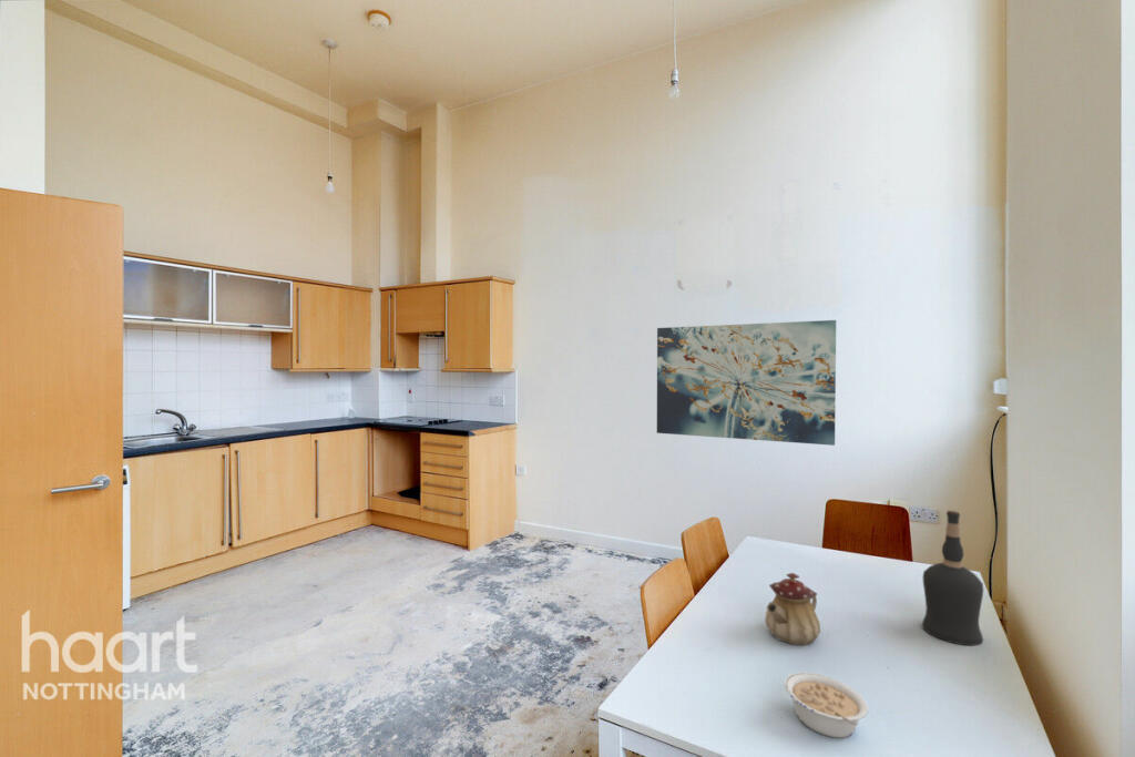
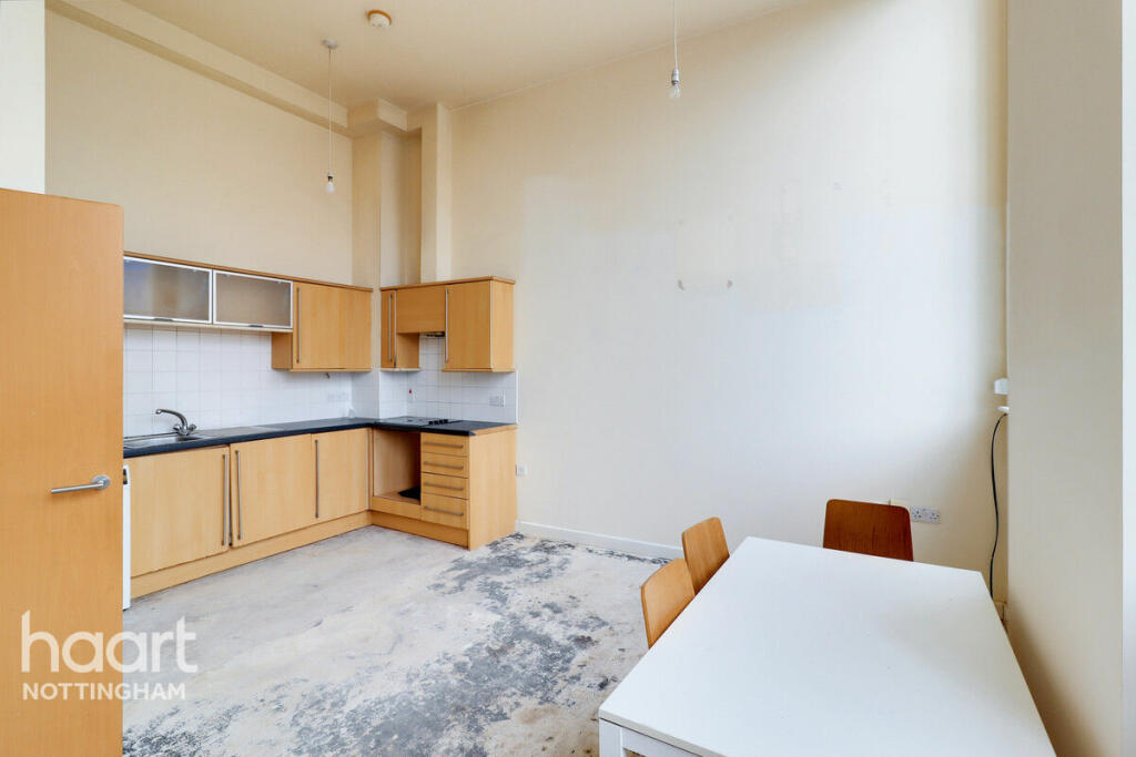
- liquor bottle (952, 572)
- wall art (738, 381)
- teapot (794, 602)
- legume (827, 706)
